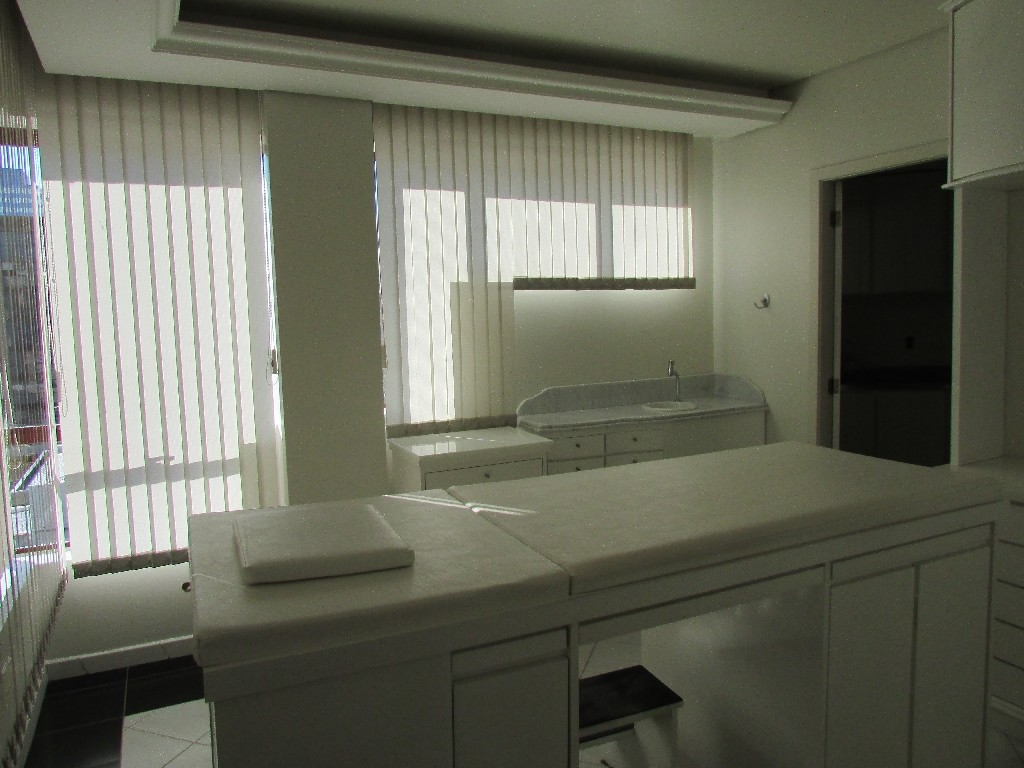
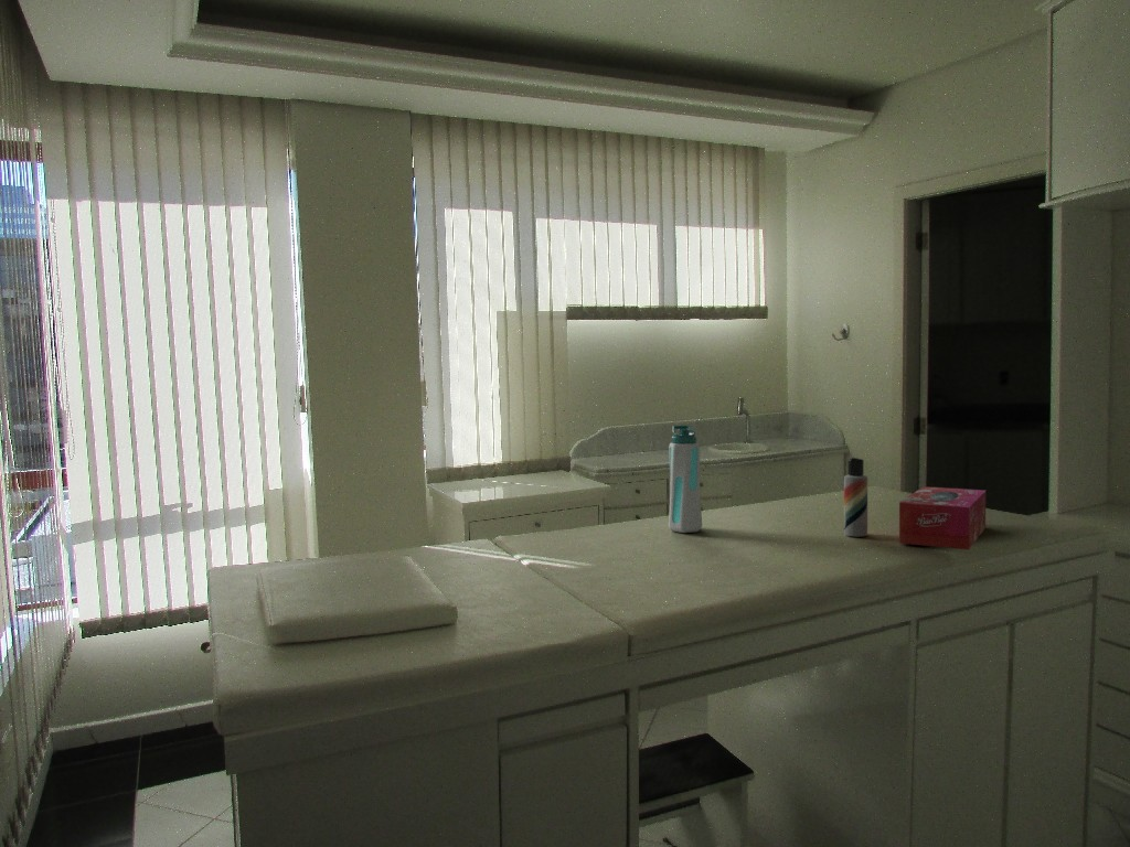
+ tissue box (944, 515)
+ water bottle (683, 478)
+ lotion bottle (855, 495)
